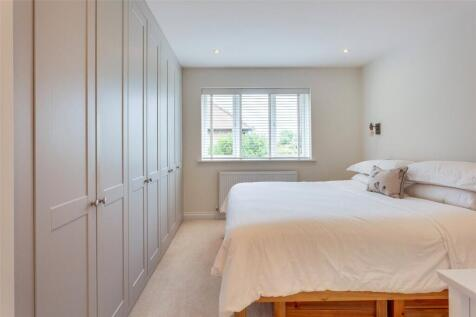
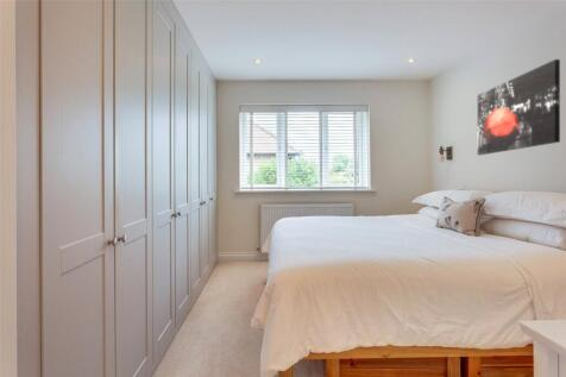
+ wall art (511, 114)
